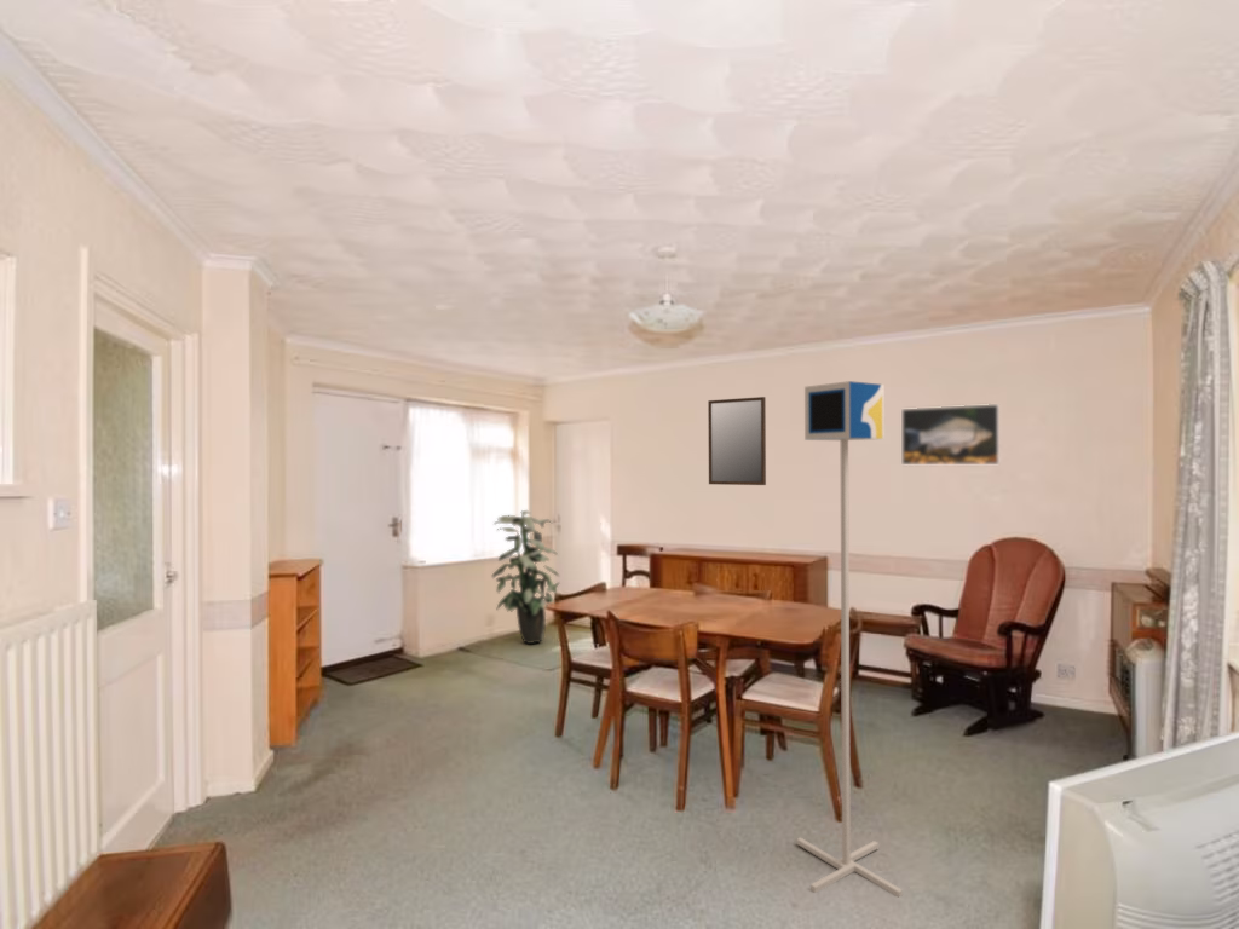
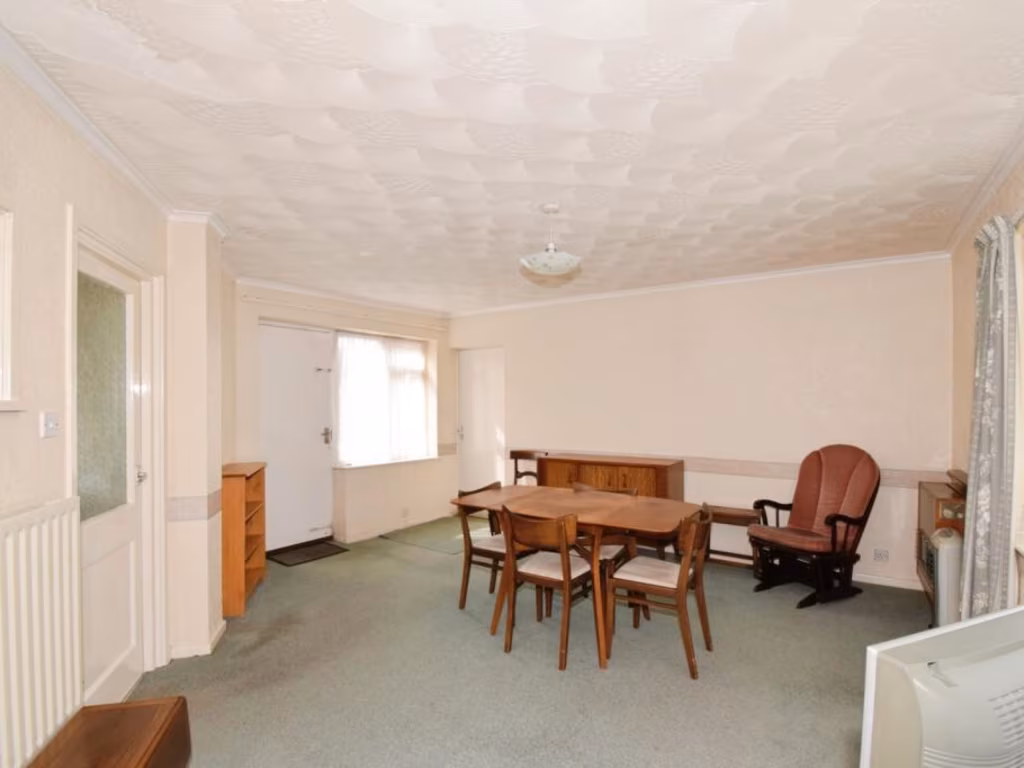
- home mirror (736, 442)
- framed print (949, 435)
- indoor plant (525, 576)
- floor lamp (845, 627)
